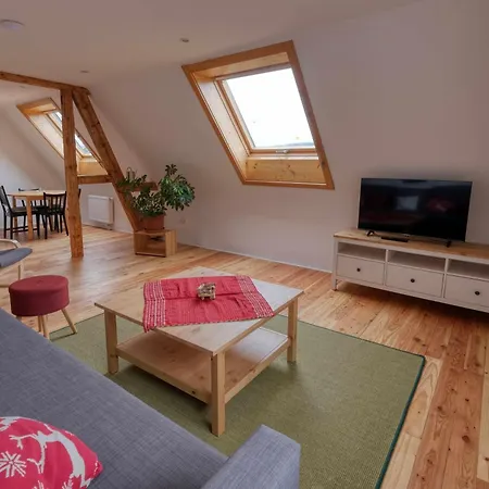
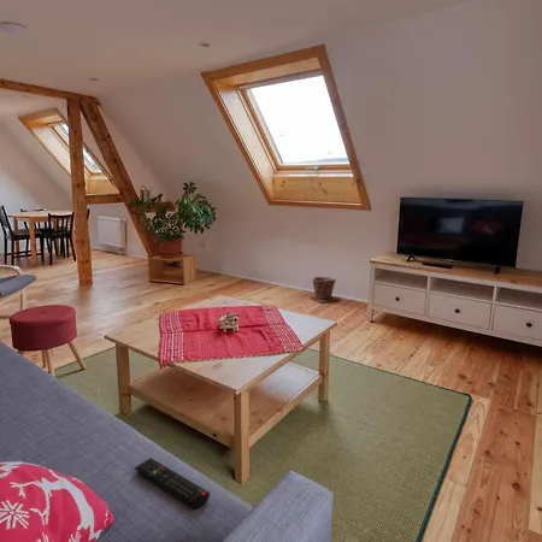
+ remote control (171, 482)
+ plant pot (324, 288)
